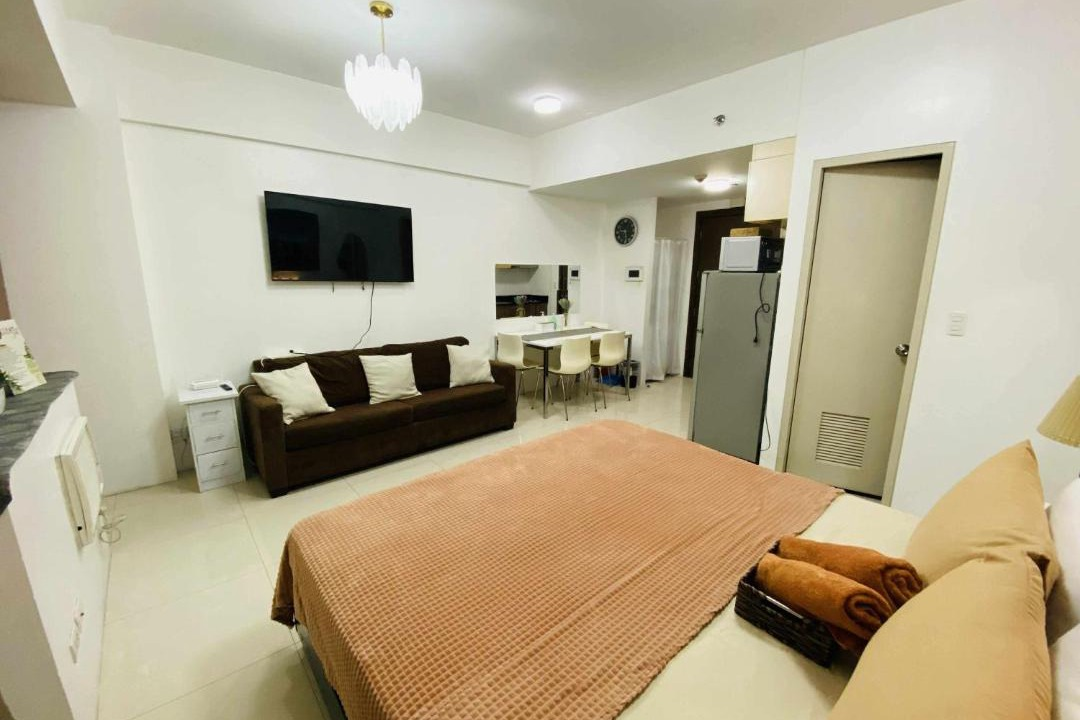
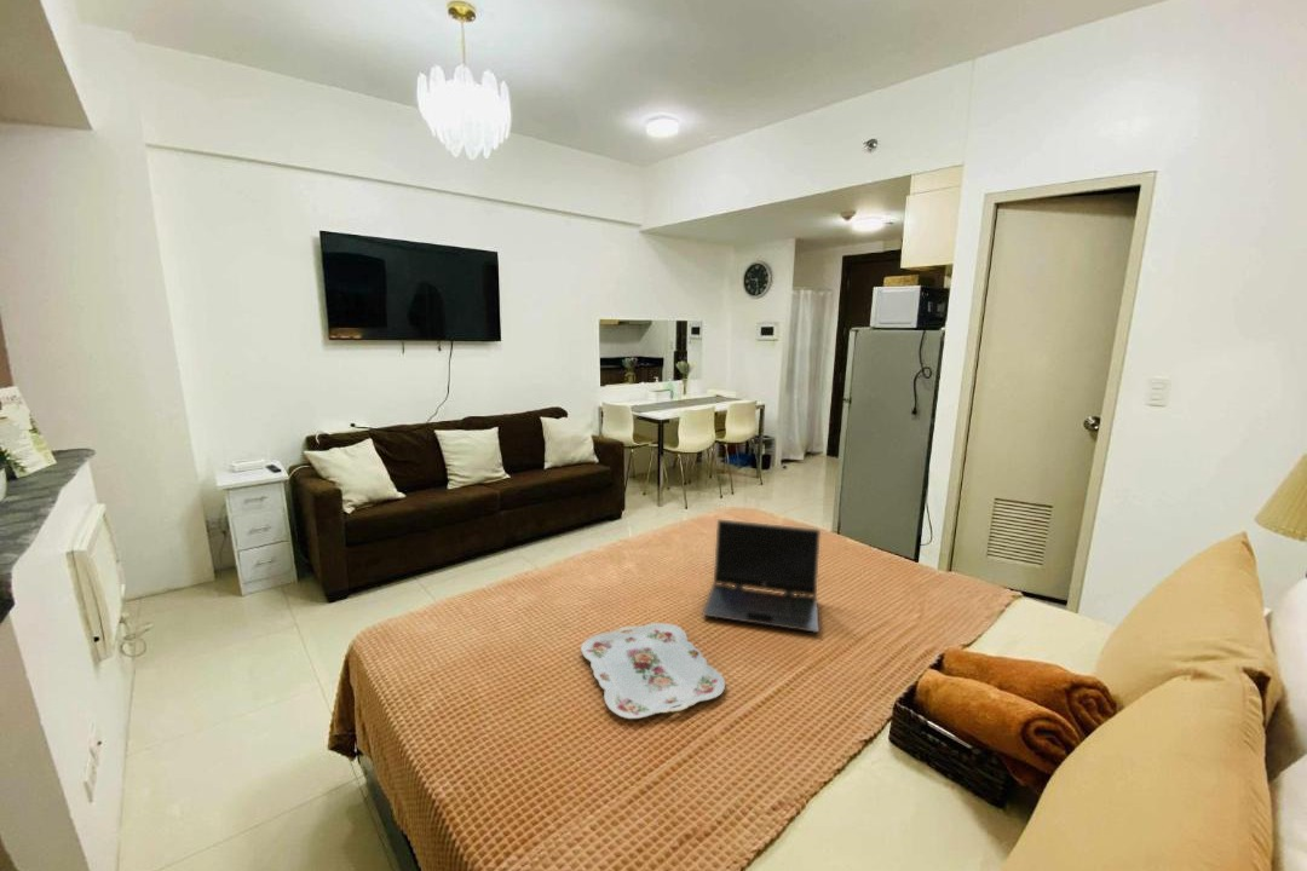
+ laptop computer (762, 572)
+ serving tray (649, 665)
